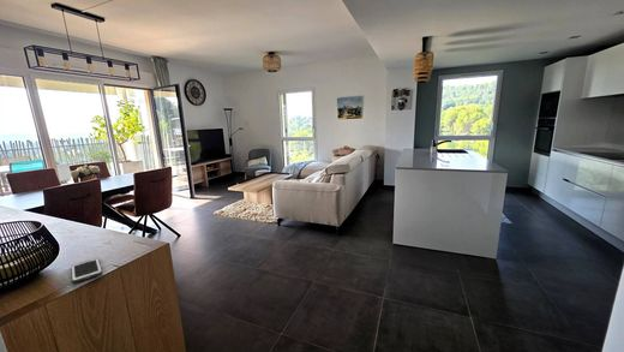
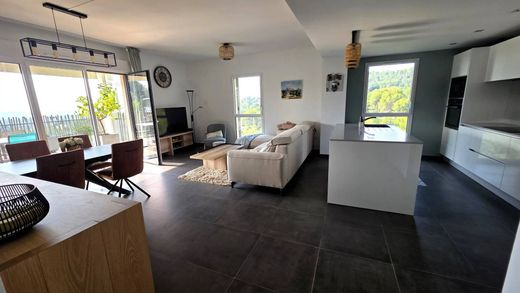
- cell phone (86, 269)
